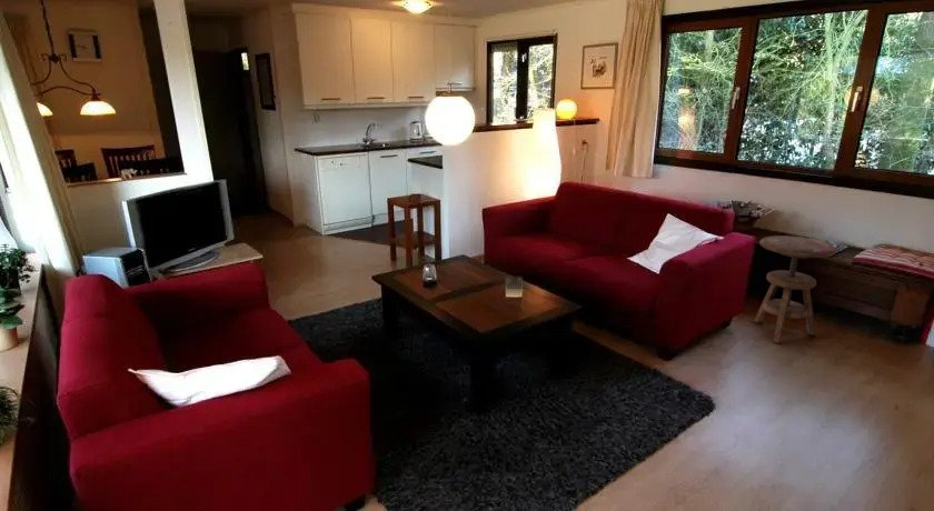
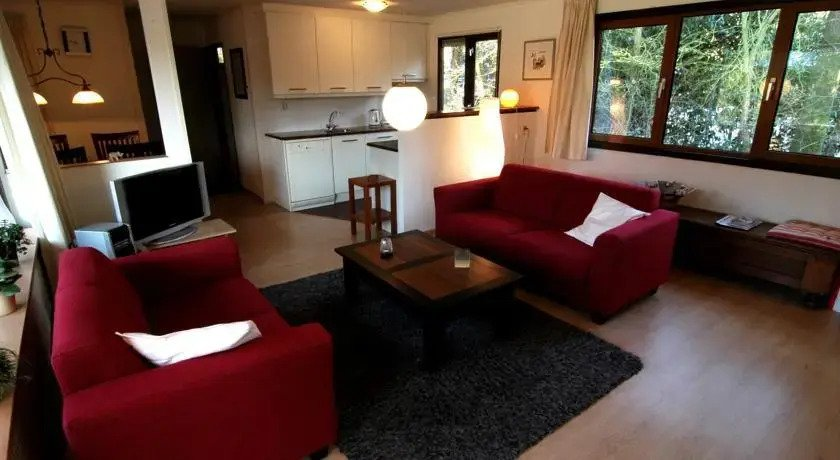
- side table (788, 288)
